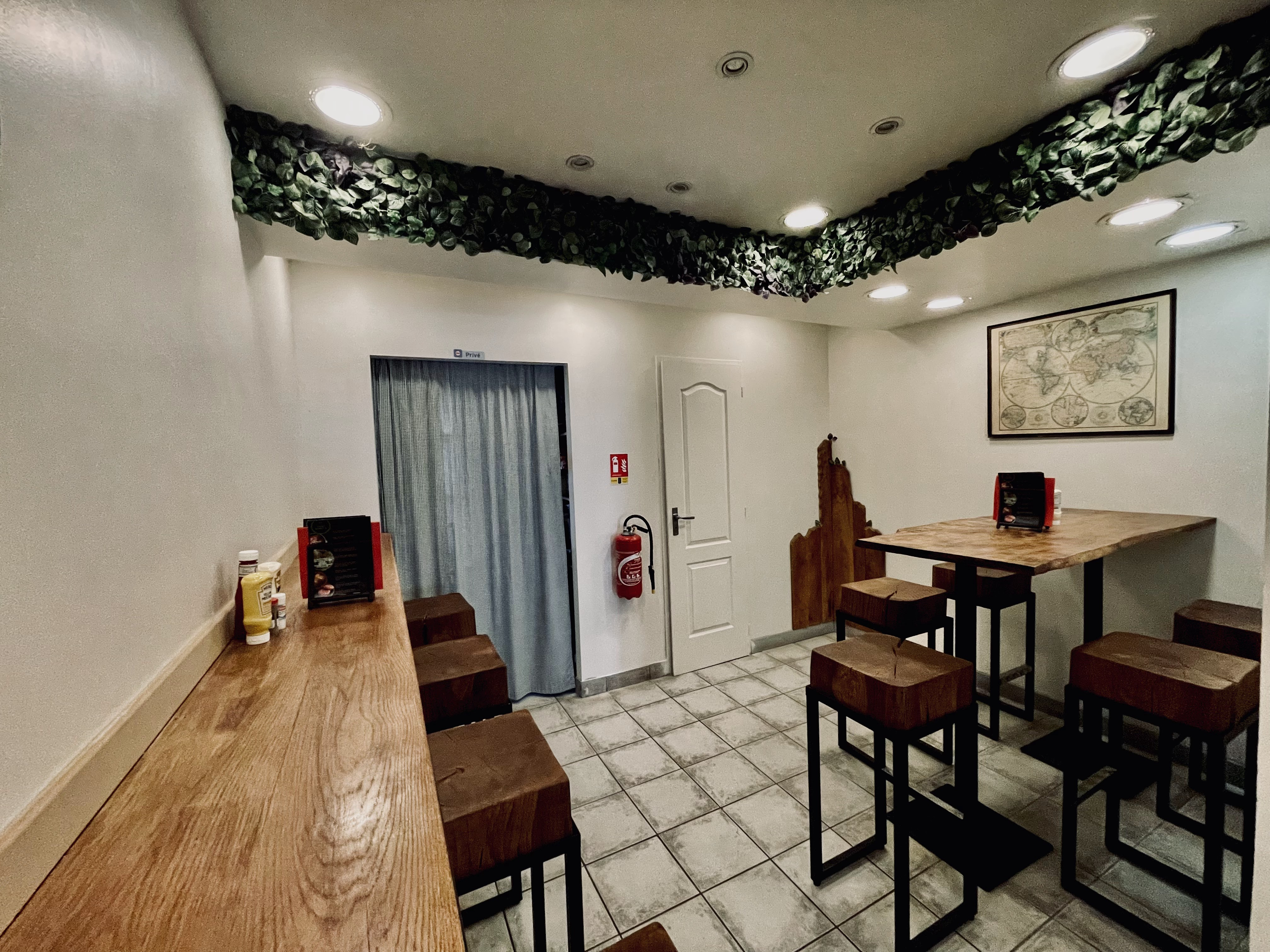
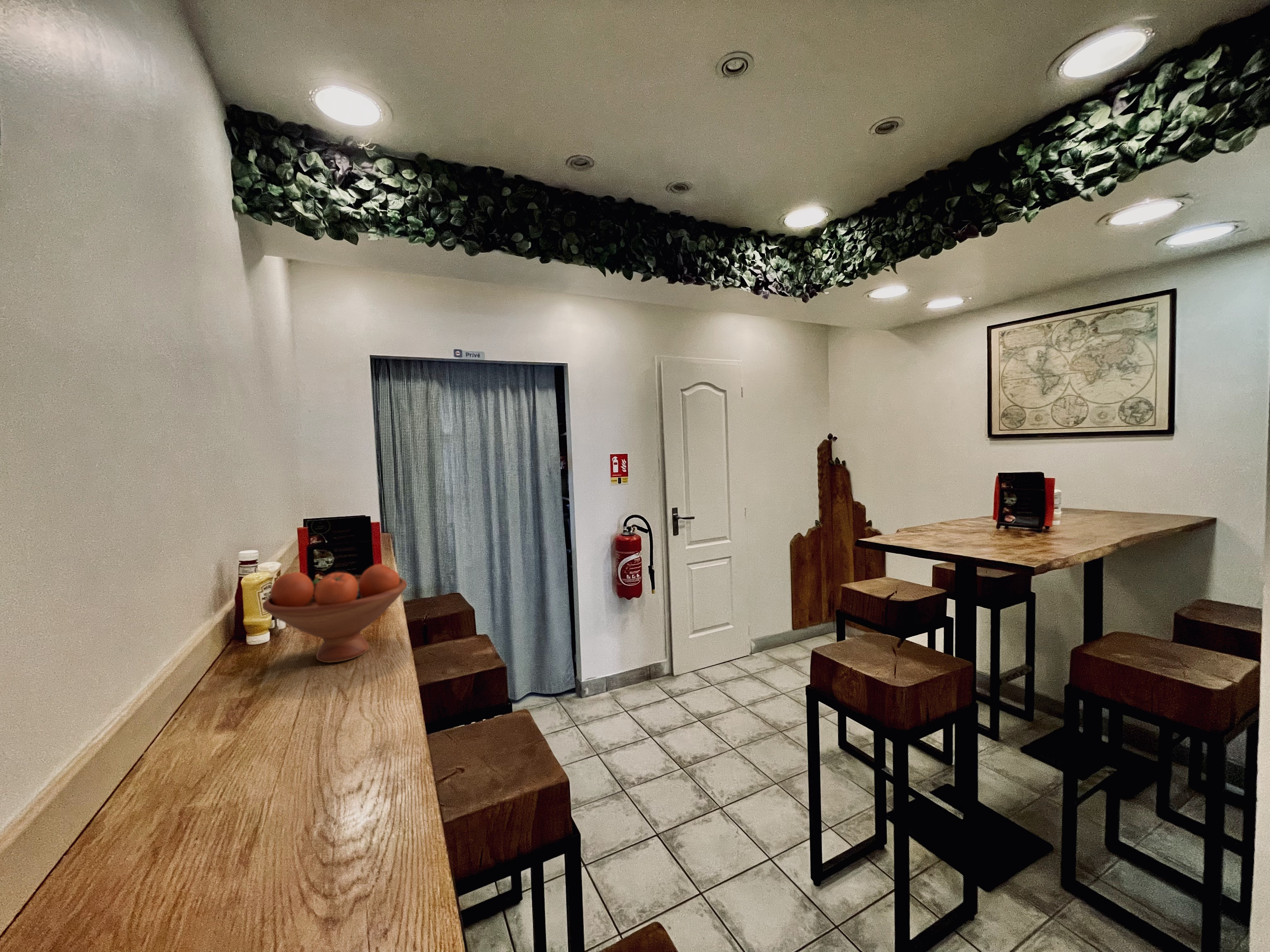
+ fruit bowl (340, 610)
